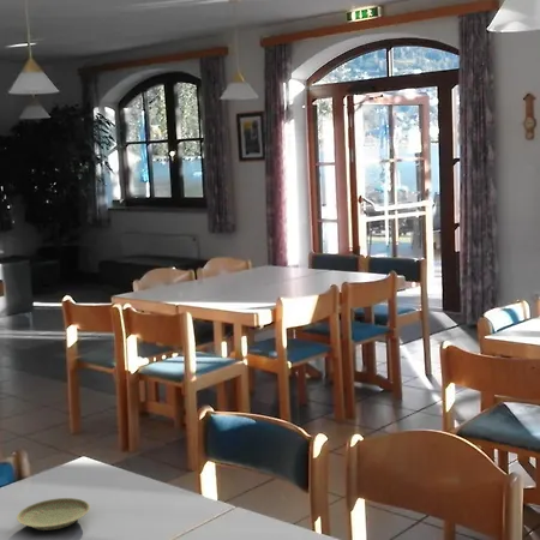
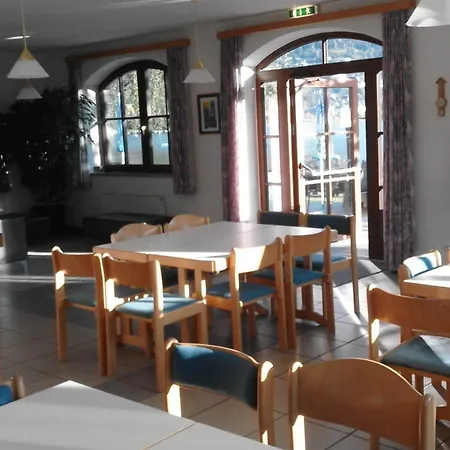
- plate (54, 516)
